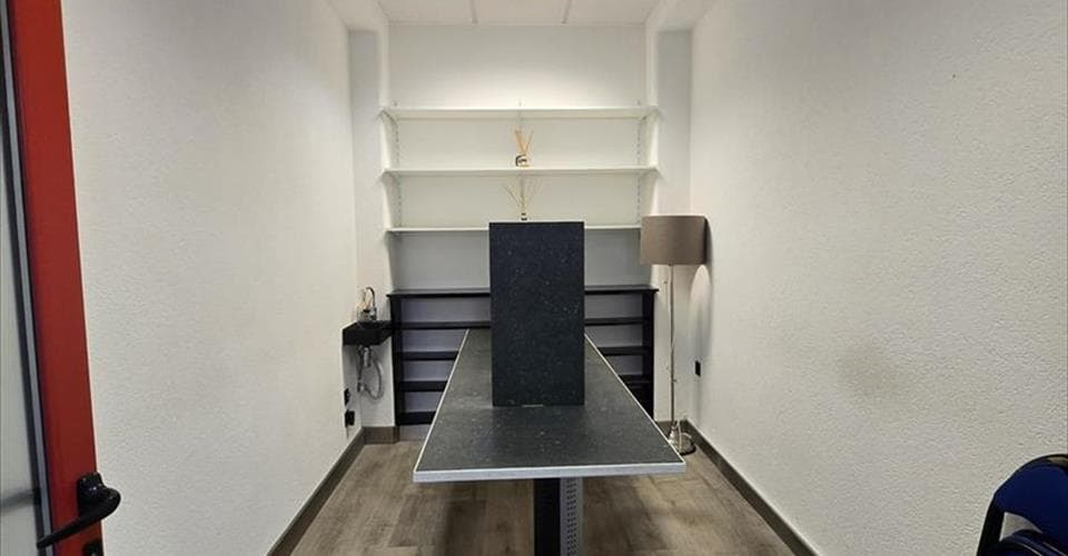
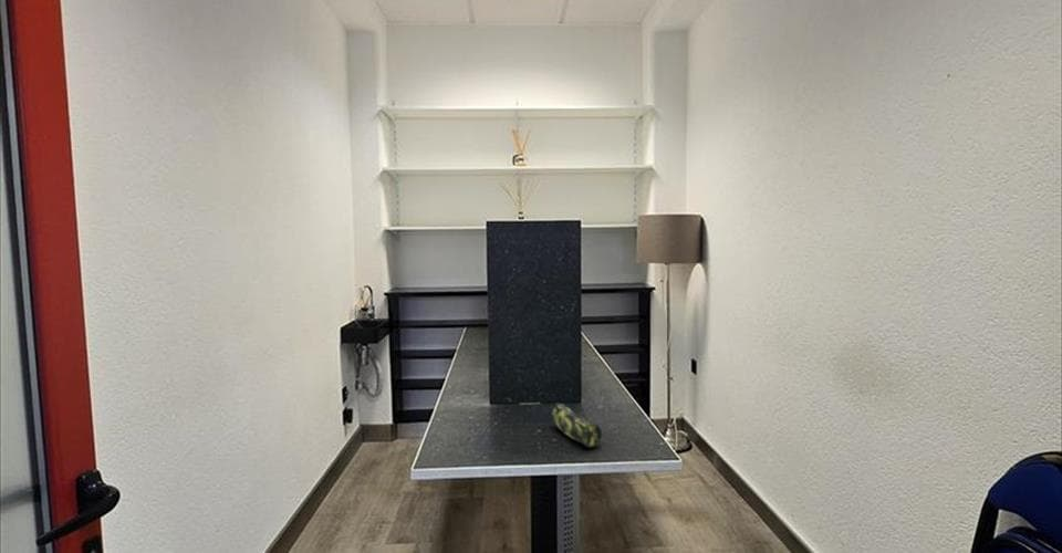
+ pencil case (574, 424)
